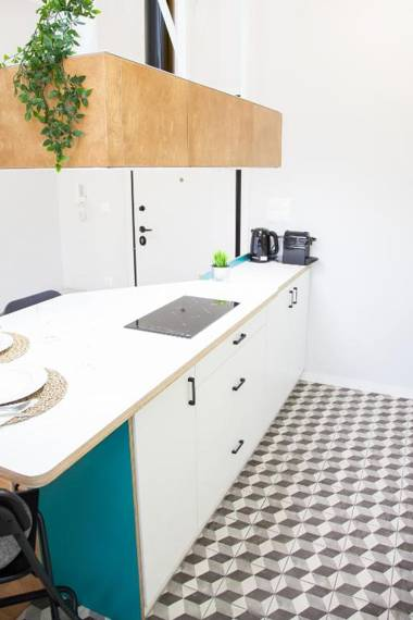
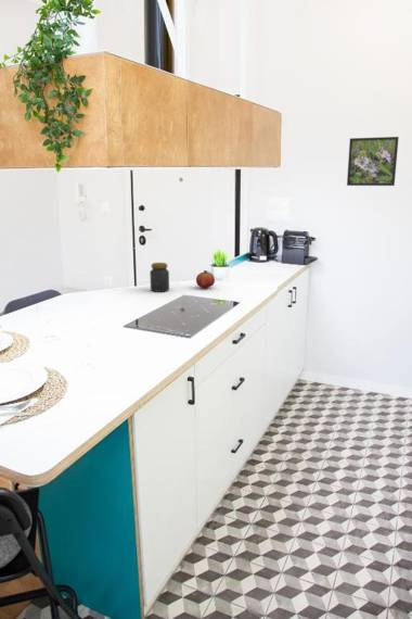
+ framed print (372, 162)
+ fruit (205, 279)
+ jar (159, 276)
